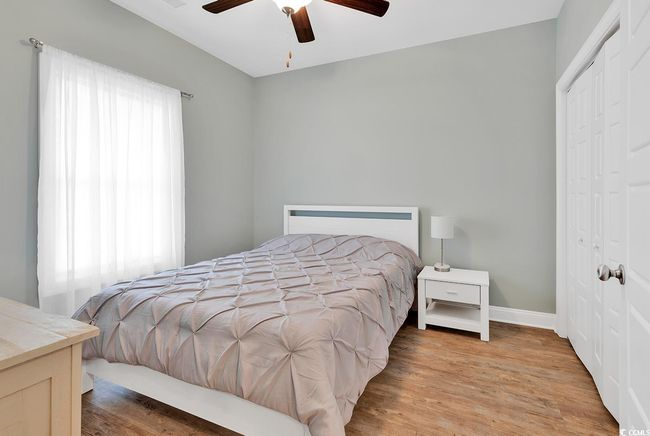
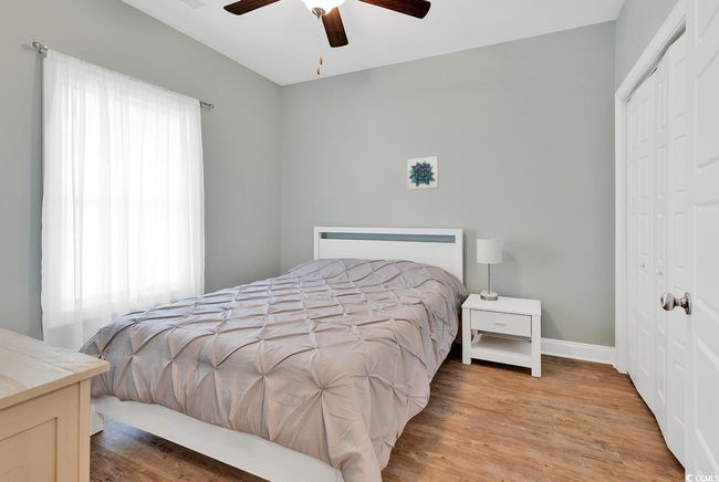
+ wall art (423, 174)
